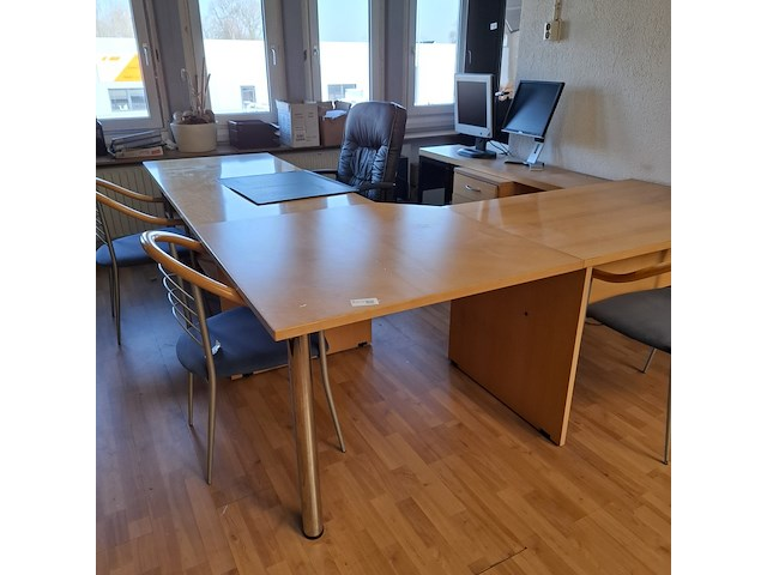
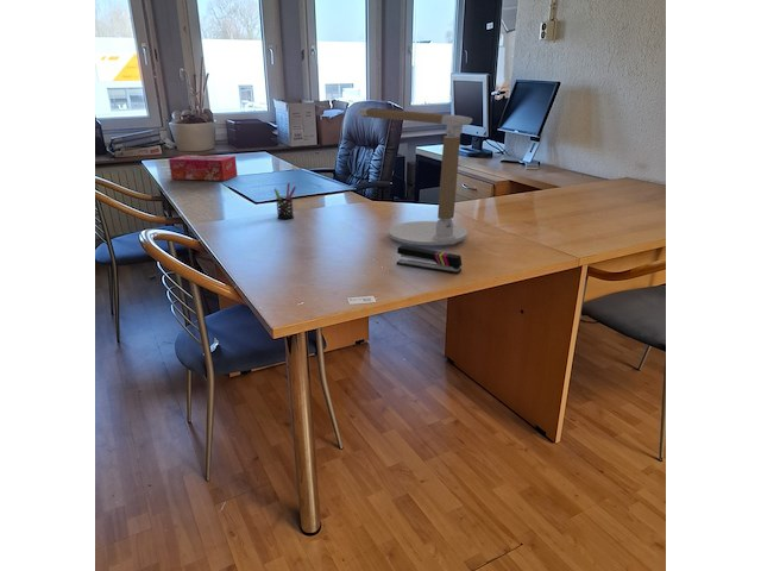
+ desk lamp (440, 180)
+ stapler (428, 258)
+ tissue box (203, 167)
+ pen holder (283, 200)
